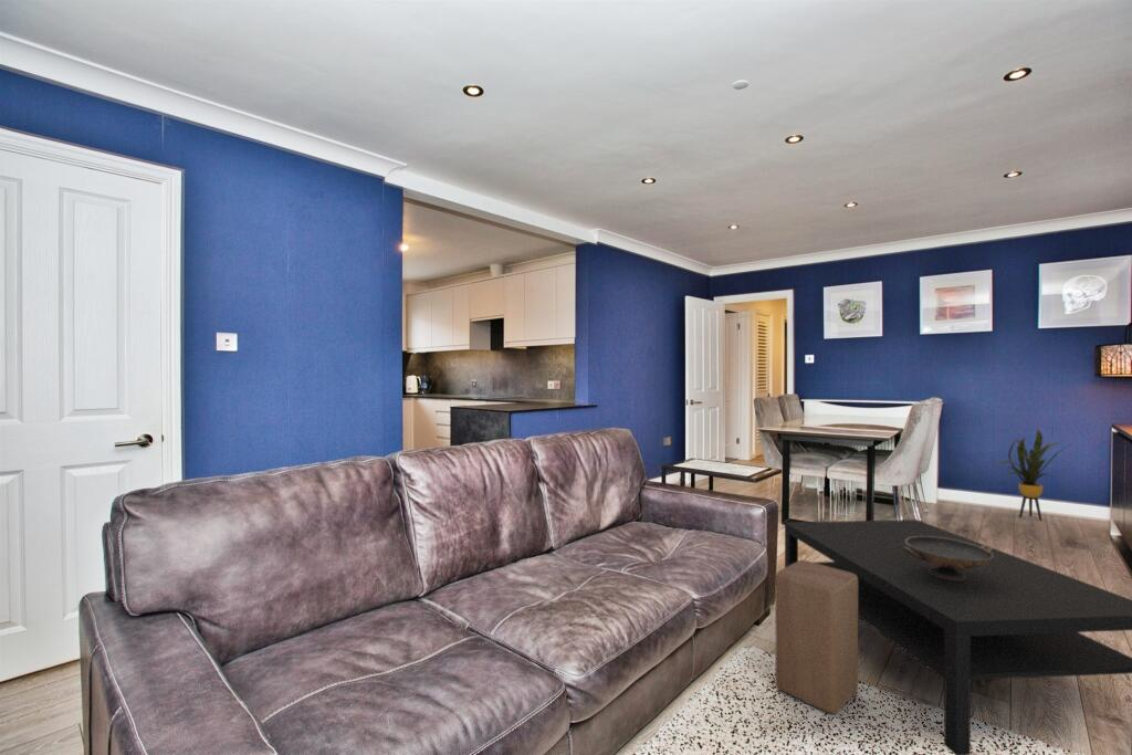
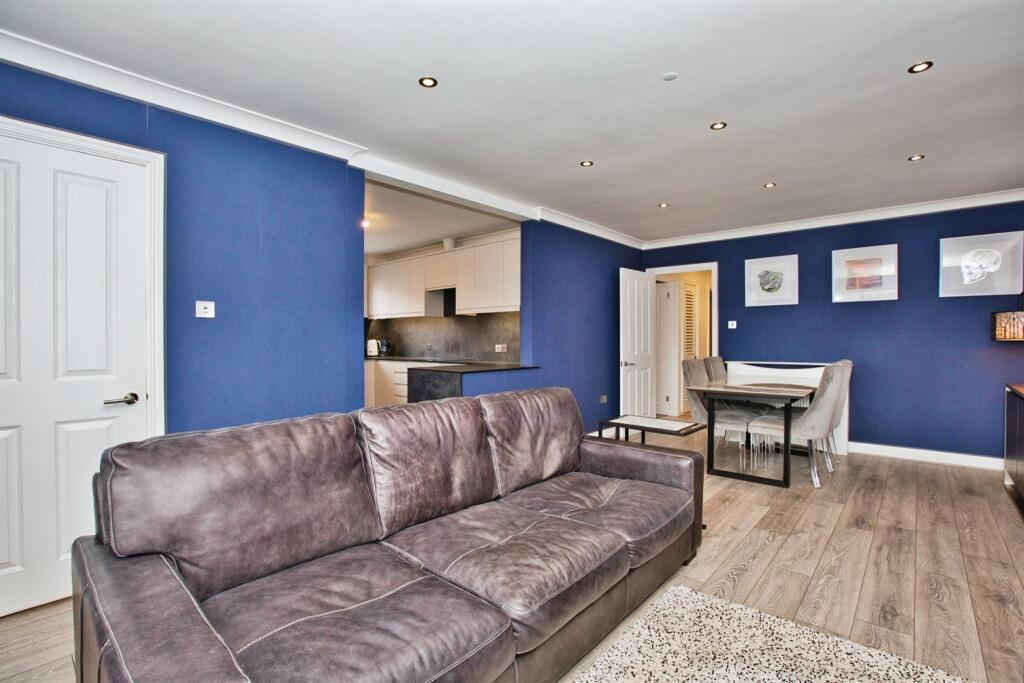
- decorative bowl (947, 559)
- house plant (1036, 474)
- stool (816, 631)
- coffee table (931, 606)
